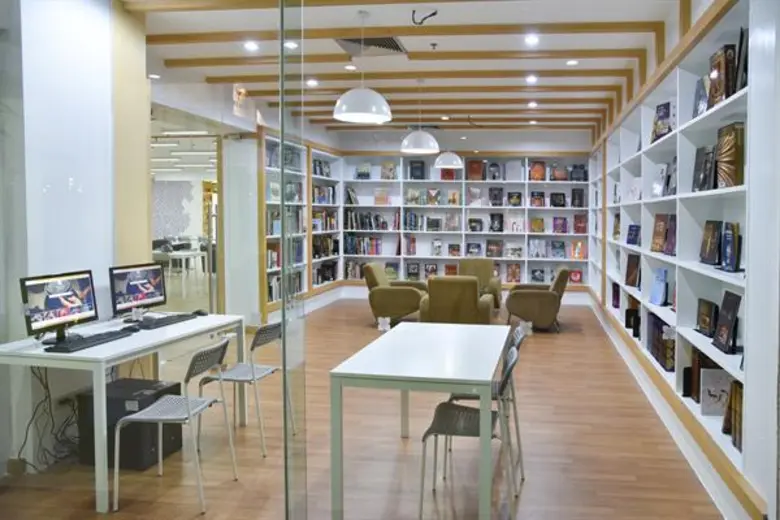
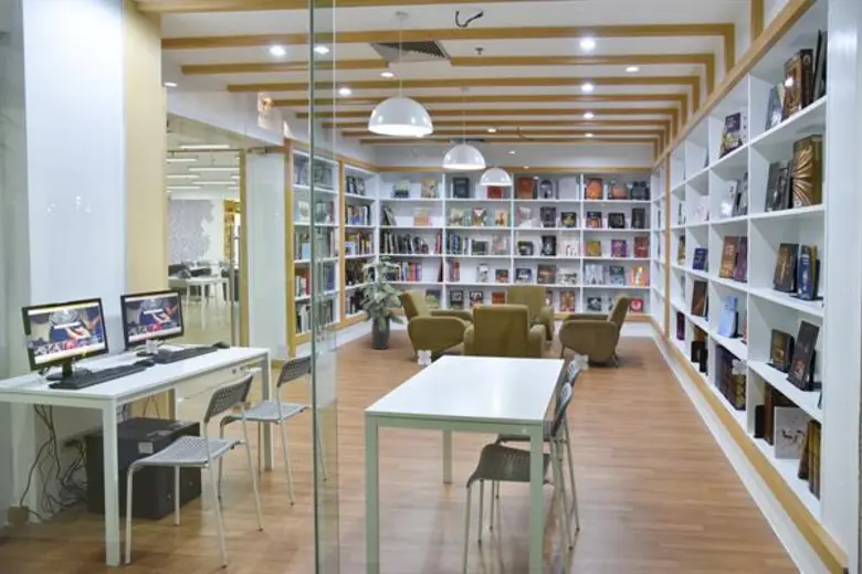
+ indoor plant (382, 302)
